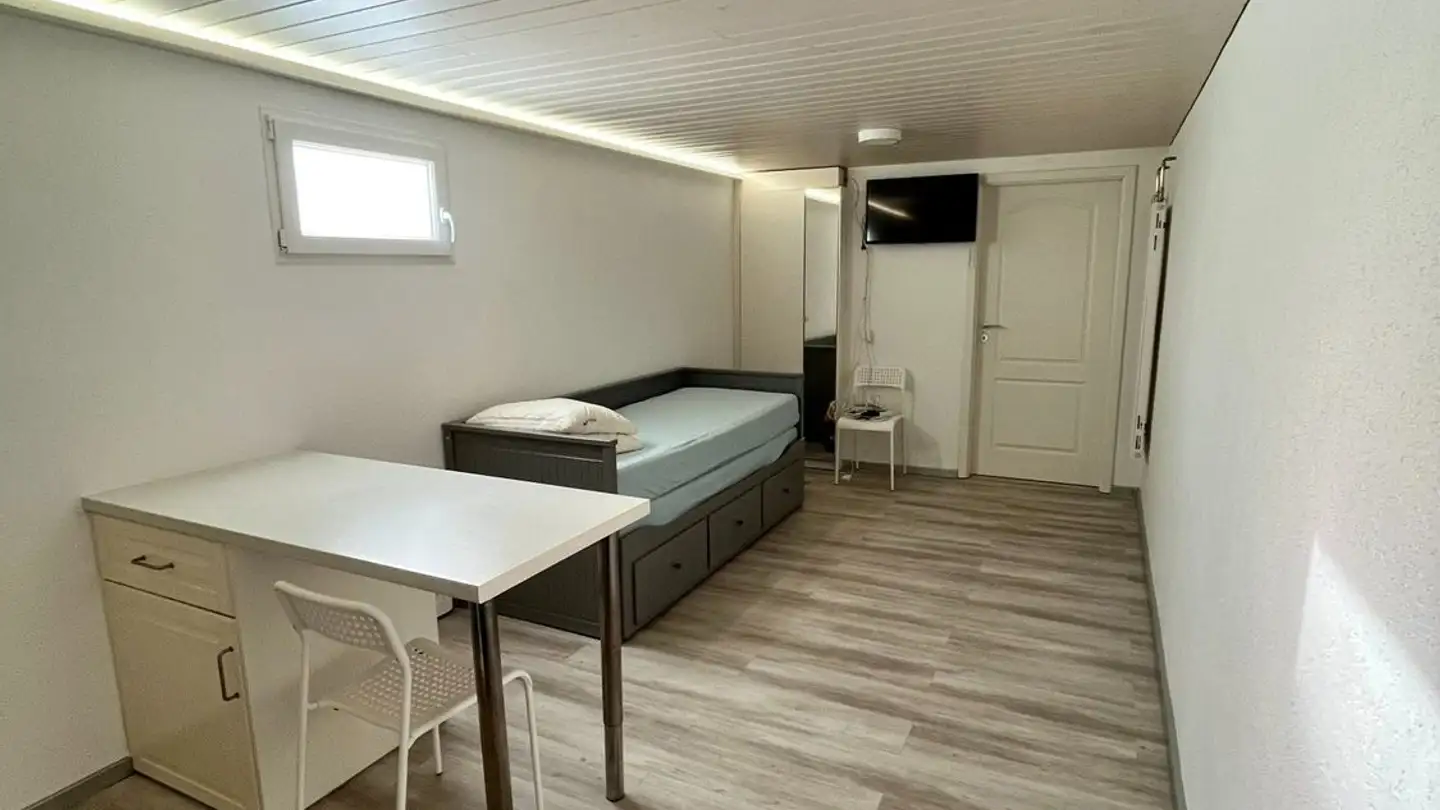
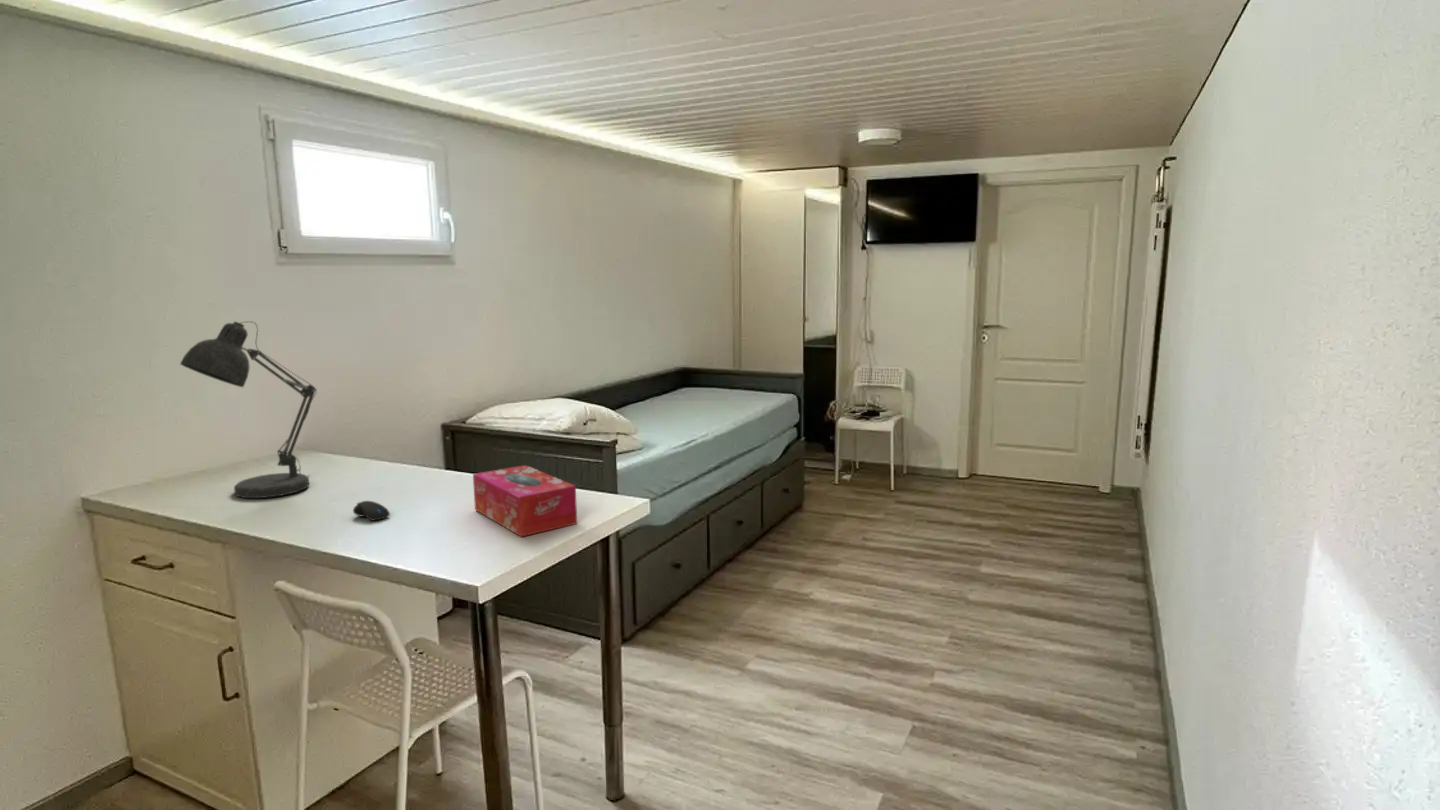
+ tissue box (523, 498)
+ desk lamp (243, 386)
+ computer mouse (370, 510)
